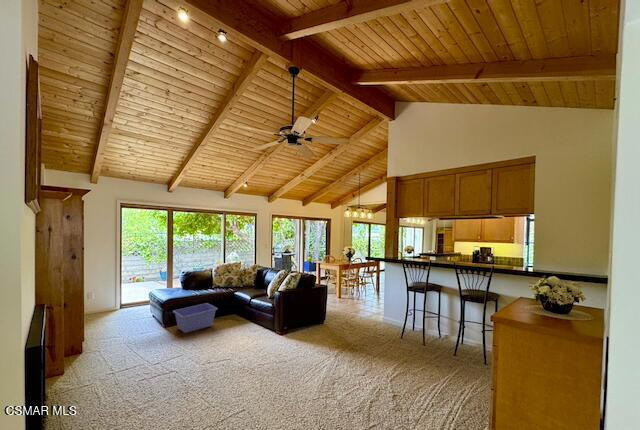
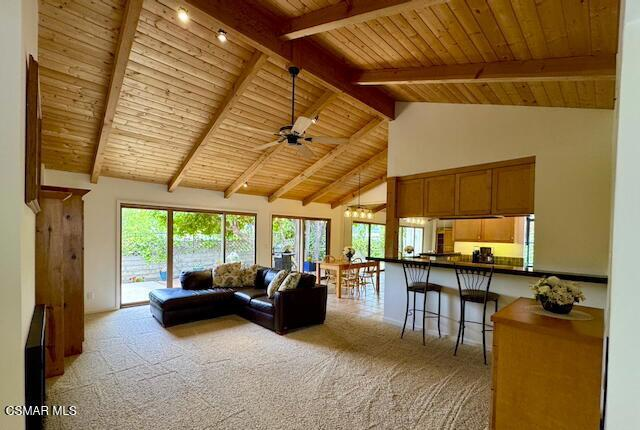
- storage bin (195, 318)
